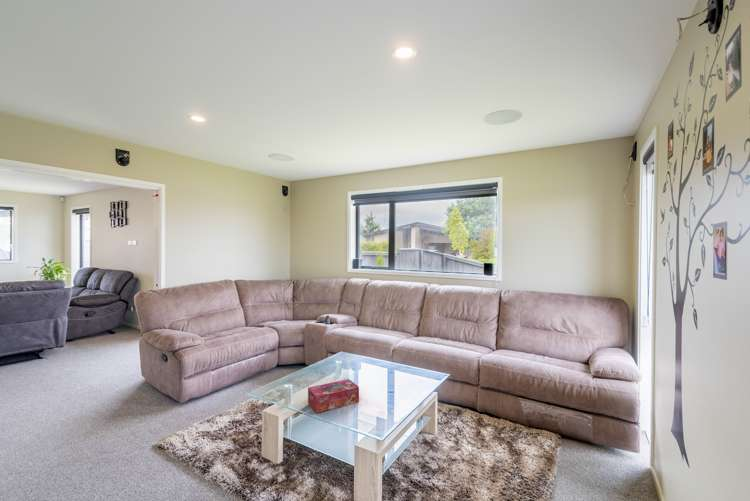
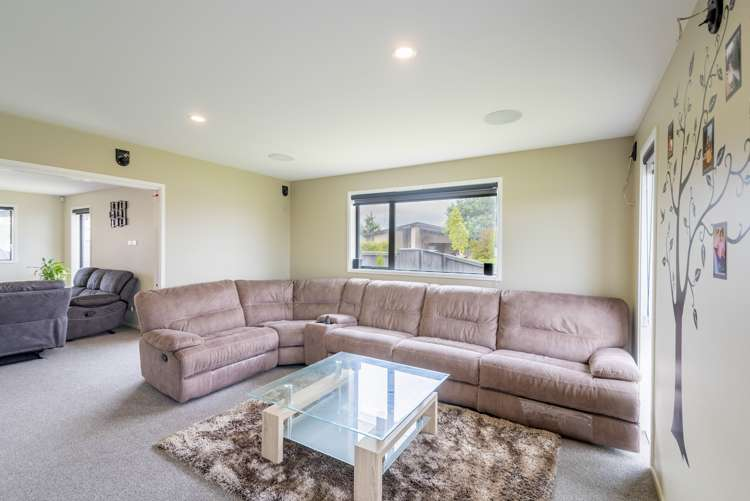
- tissue box (333, 394)
